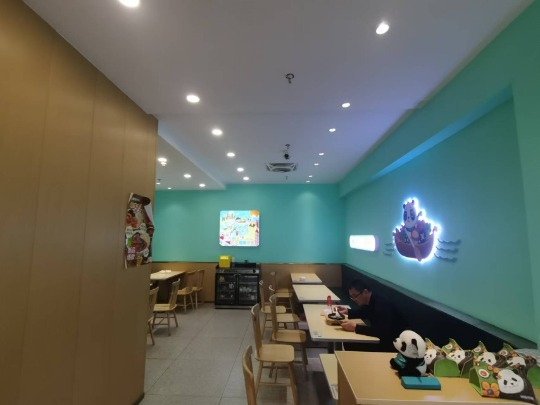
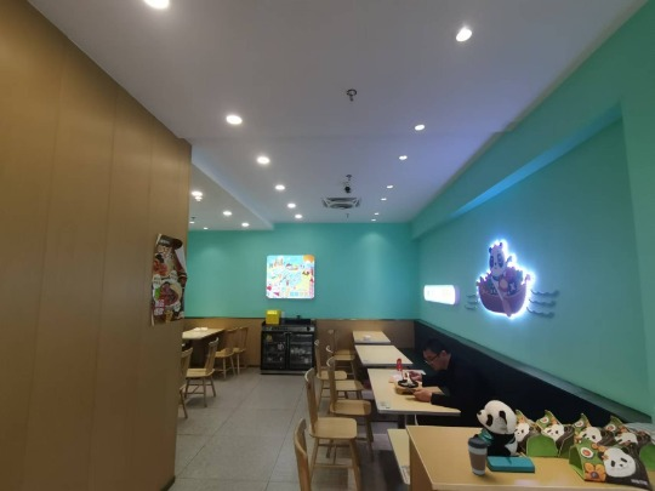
+ coffee cup (477, 456)
